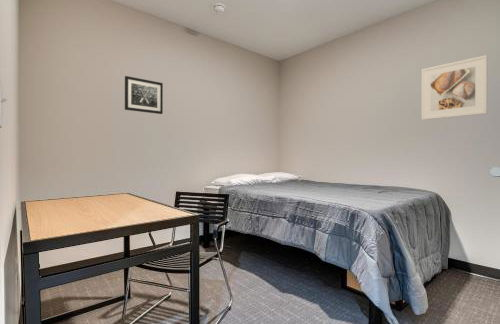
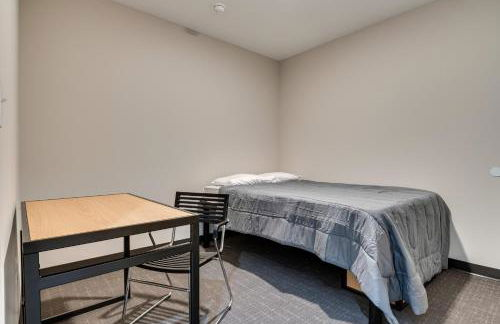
- wall art (144, 95)
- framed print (452, 89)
